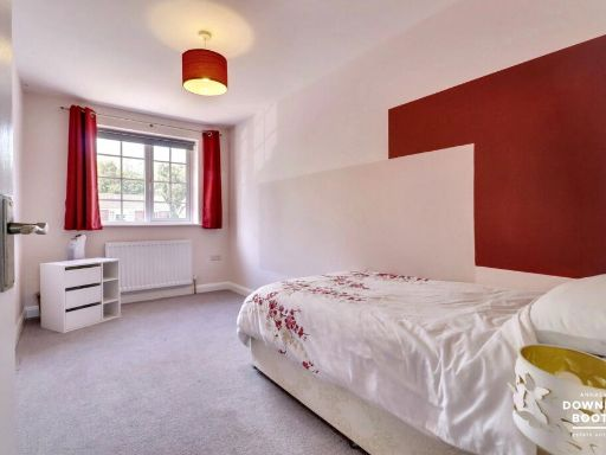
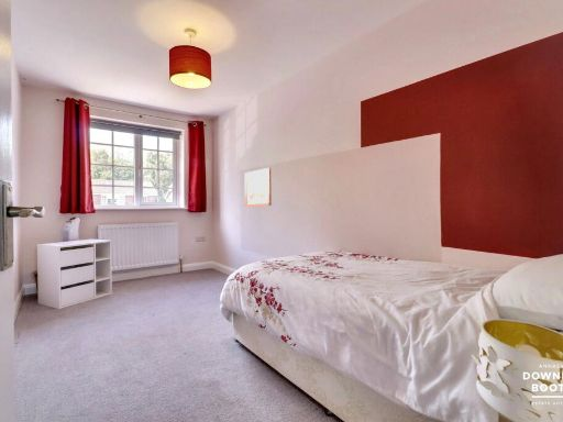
+ picture frame (256, 188)
